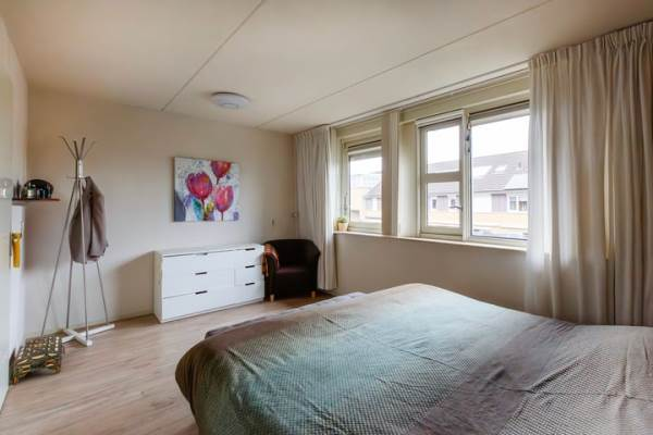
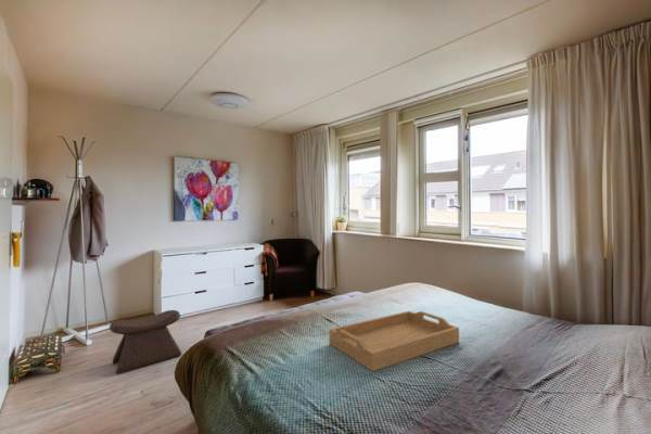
+ stool (146, 337)
+ serving tray (394, 333)
